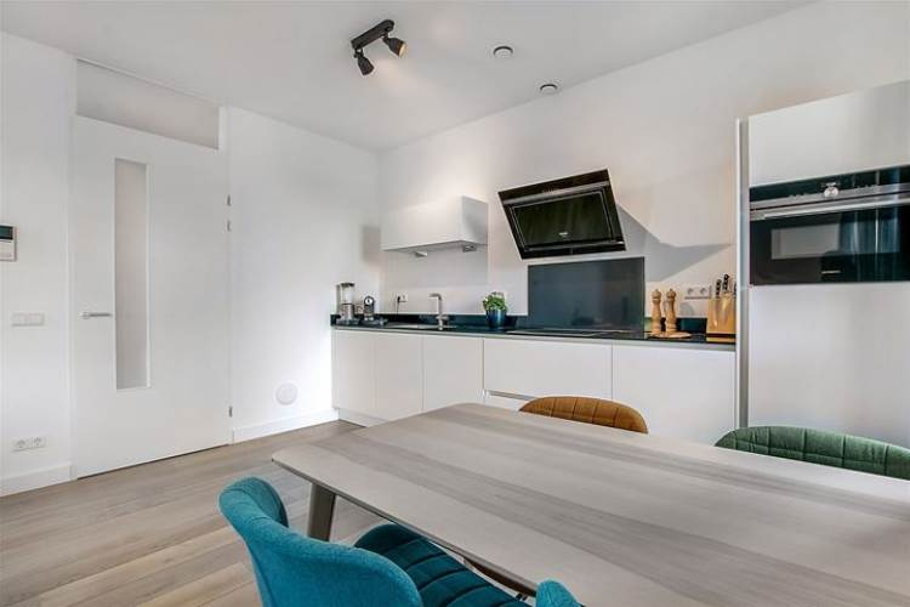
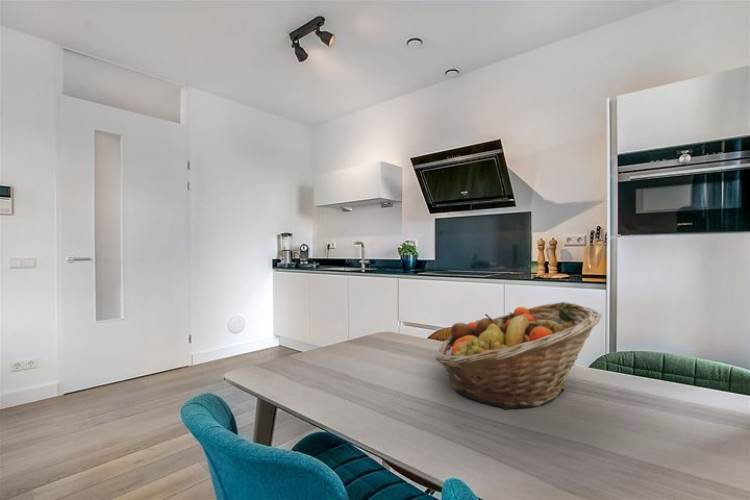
+ fruit basket (512, 344)
